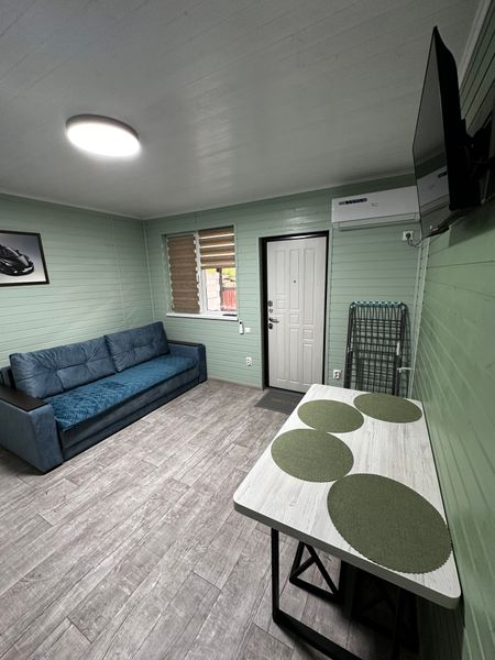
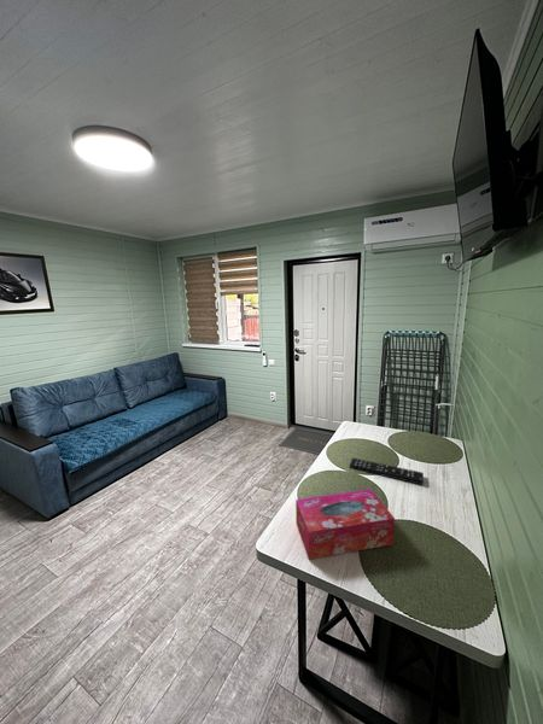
+ remote control (385, 469)
+ tissue box (341, 520)
